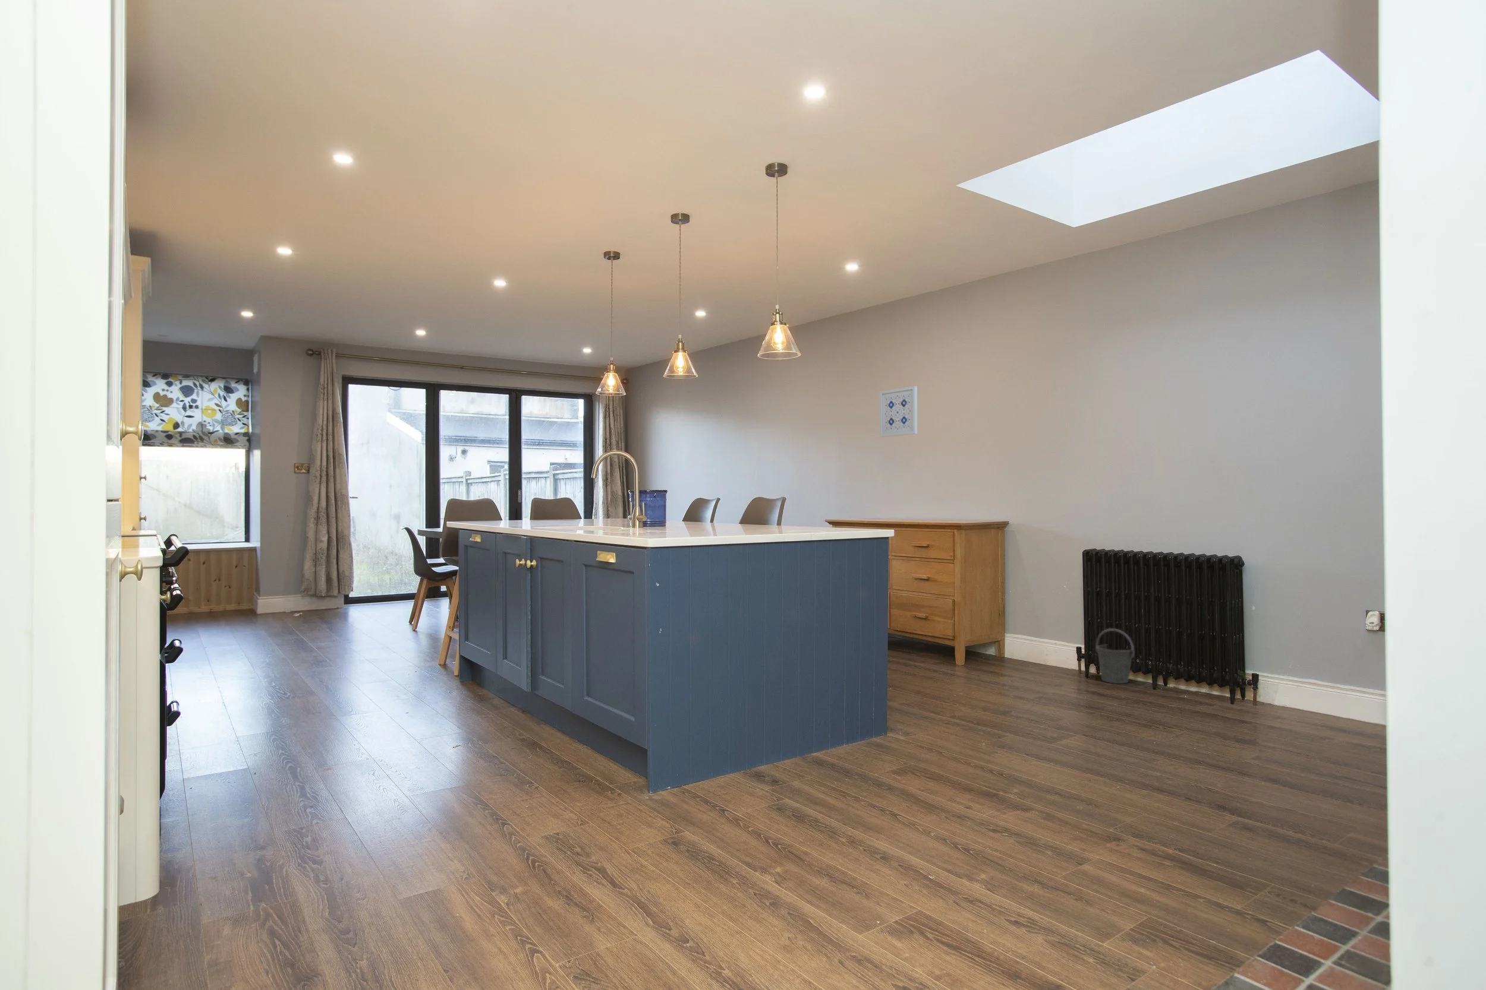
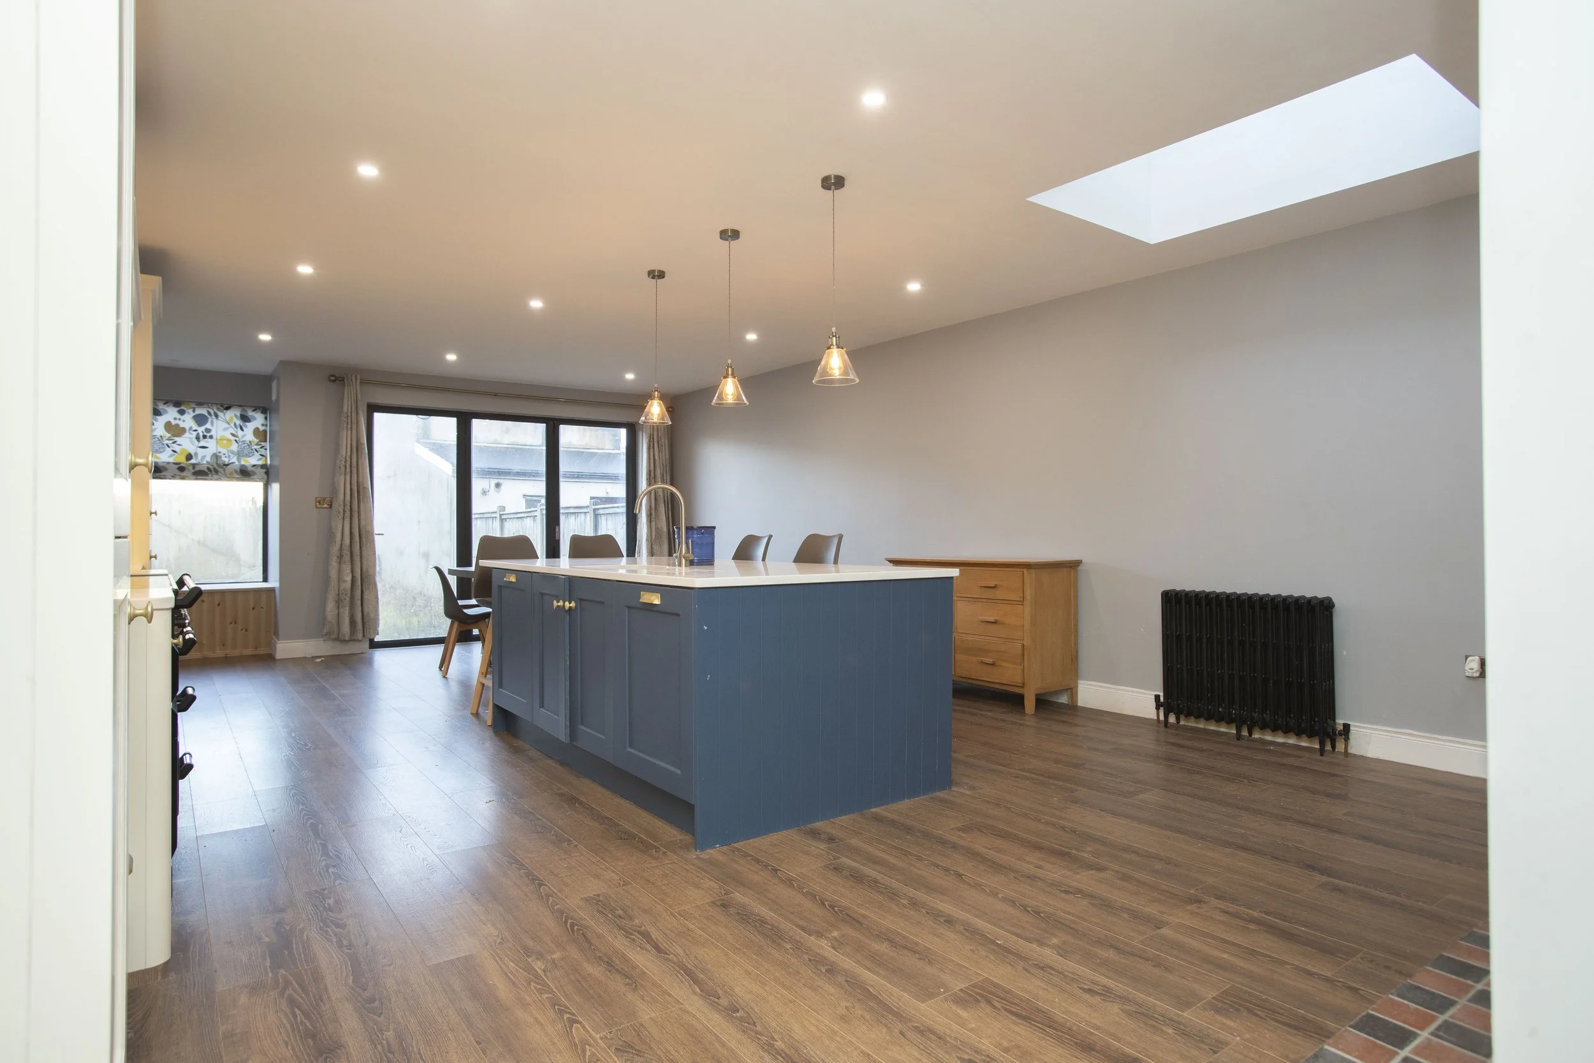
- wall art (898, 412)
- bucket (1114, 654)
